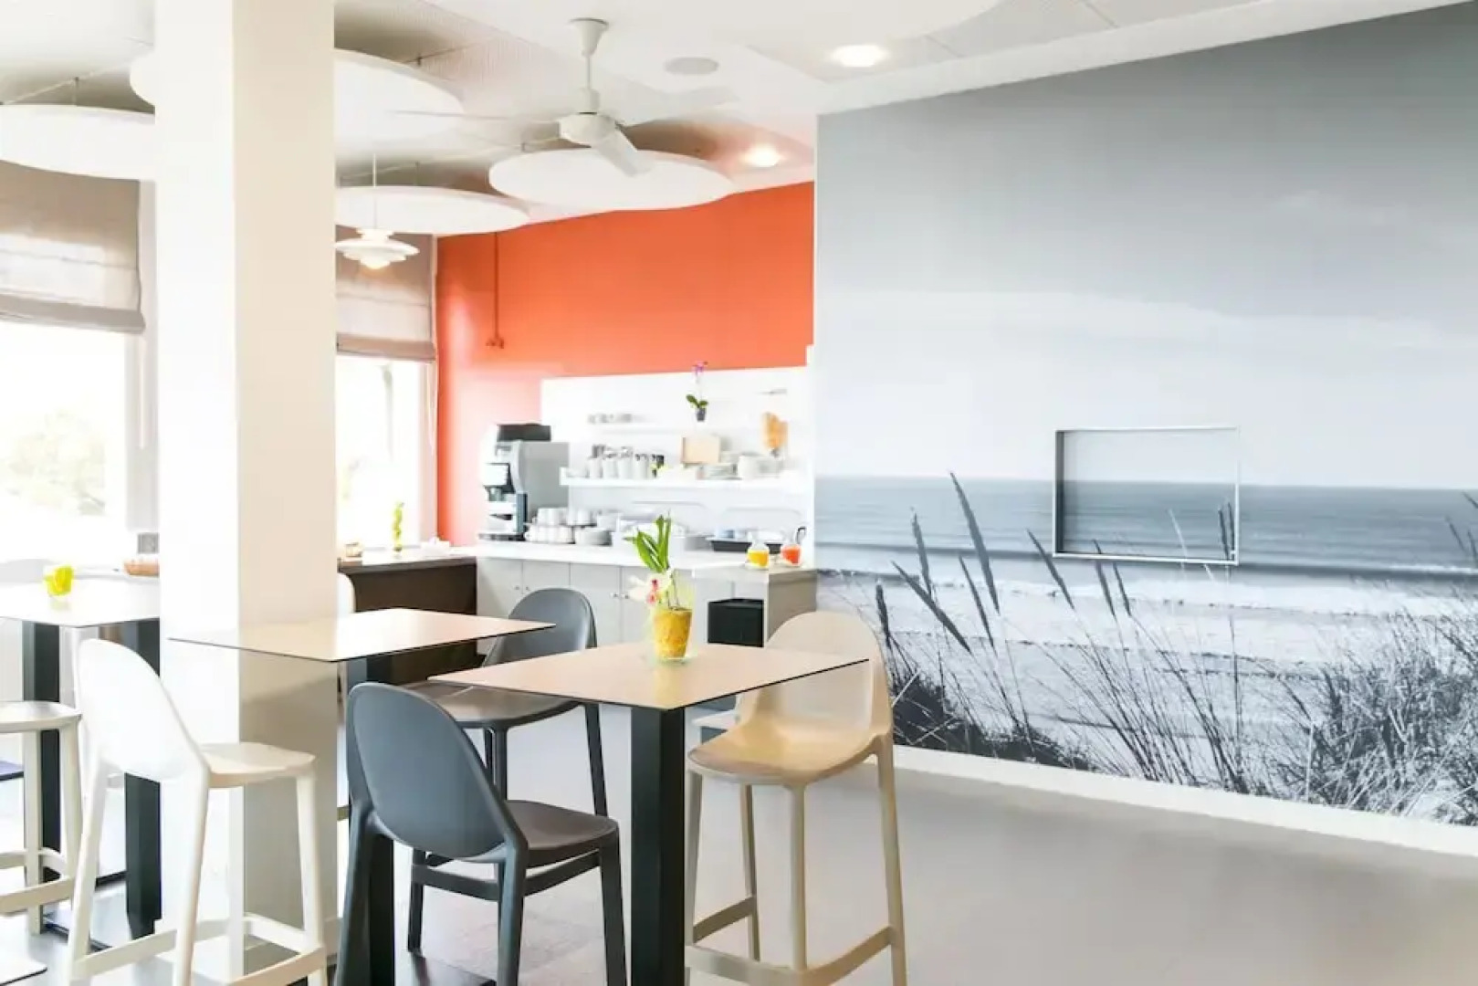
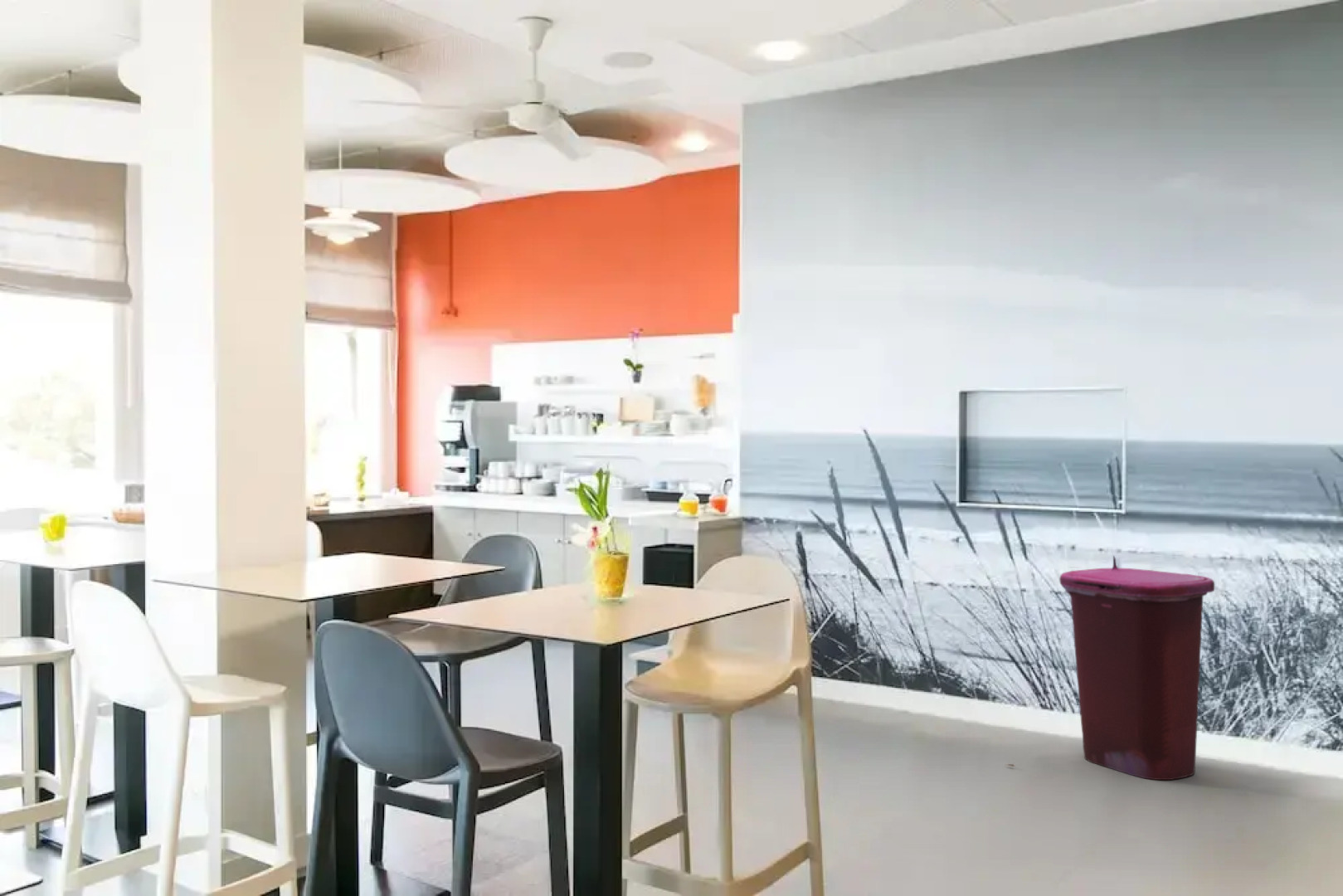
+ trash bin (1116, 660)
